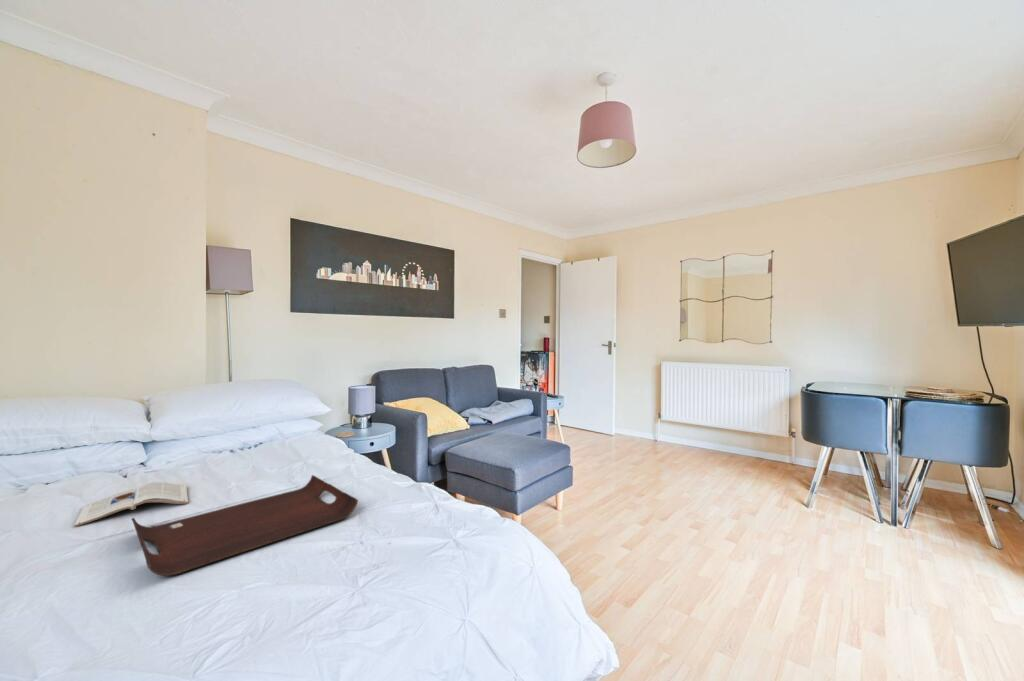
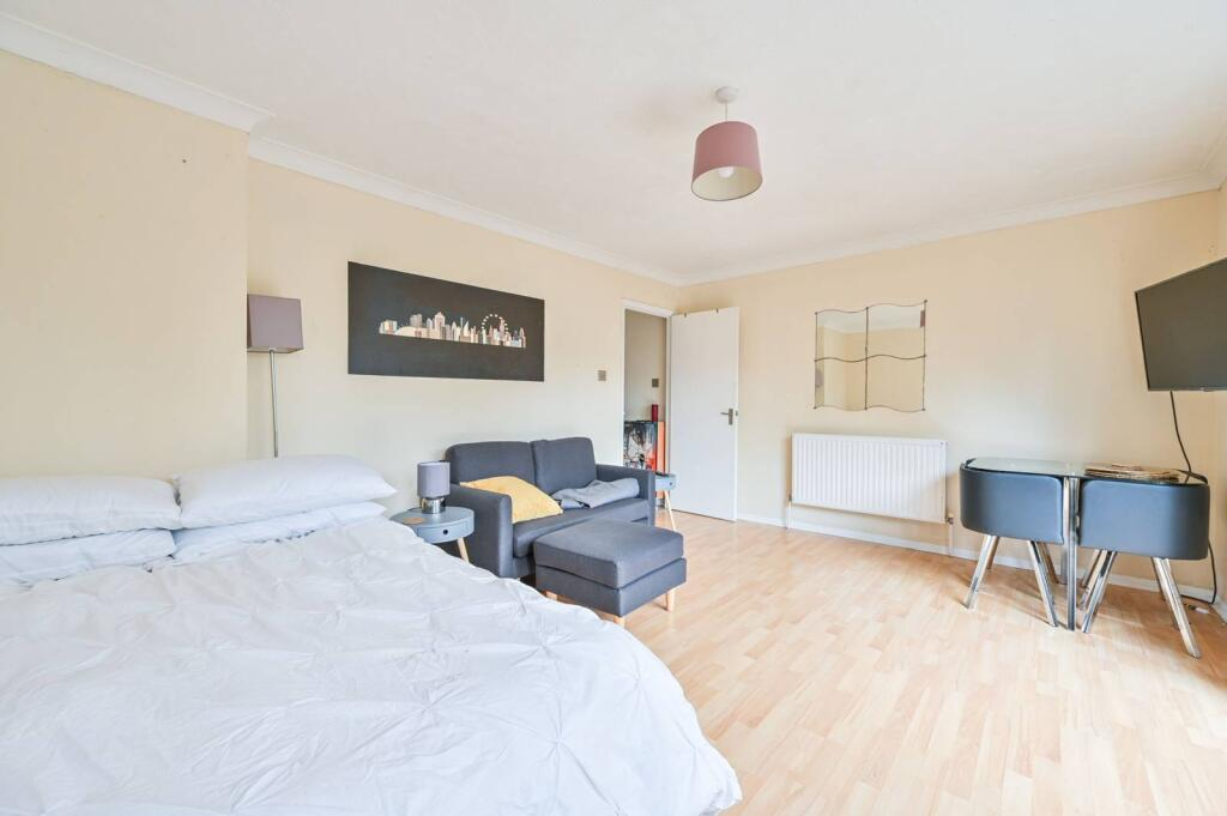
- magazine (136, 498)
- serving tray (250, 516)
